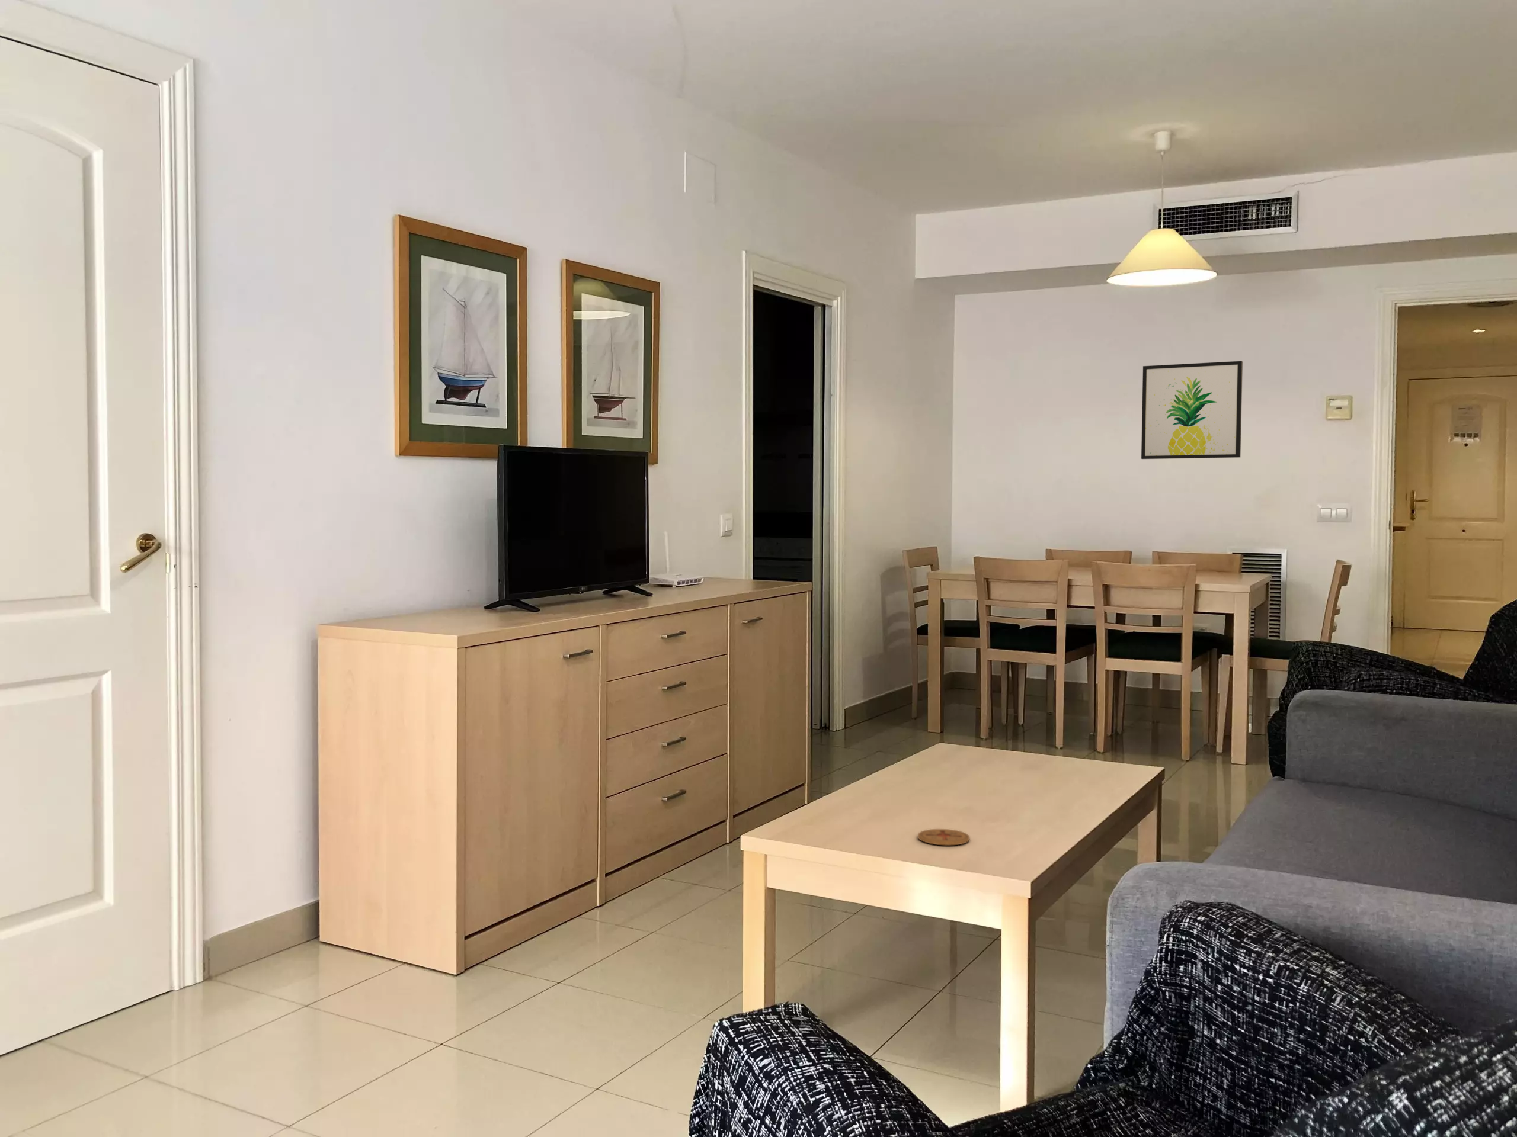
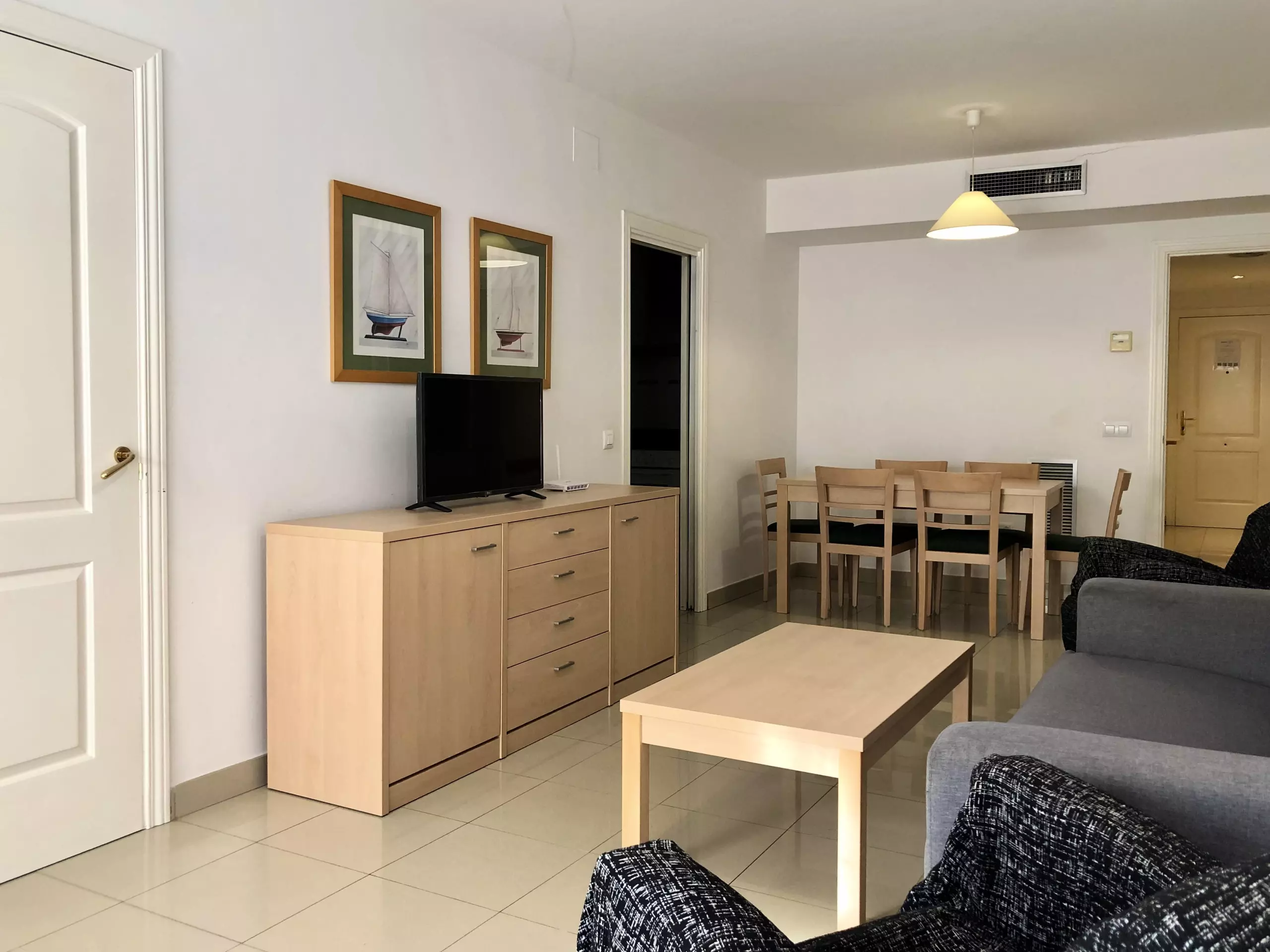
- wall art (1191, 411)
- coaster (944, 837)
